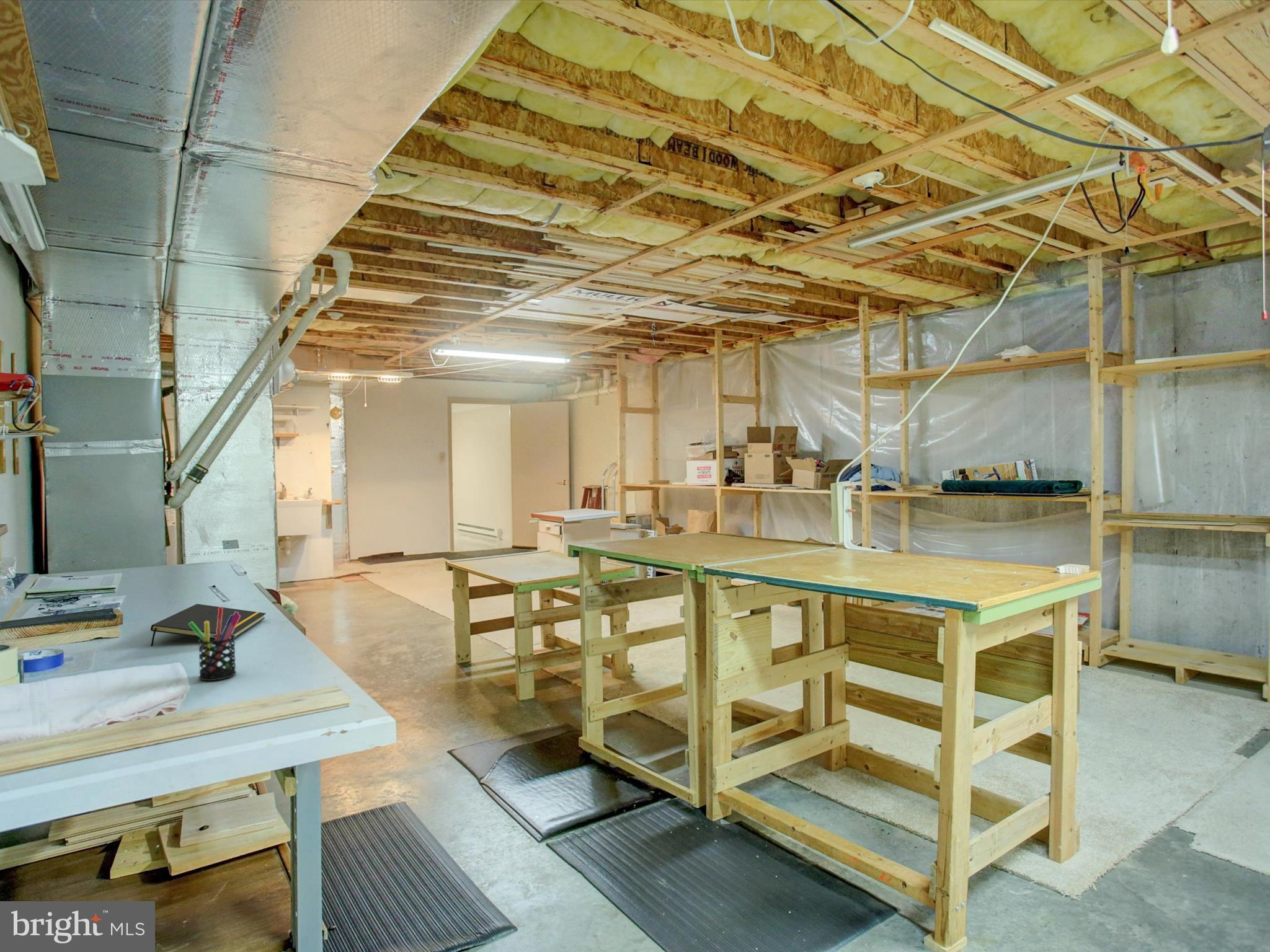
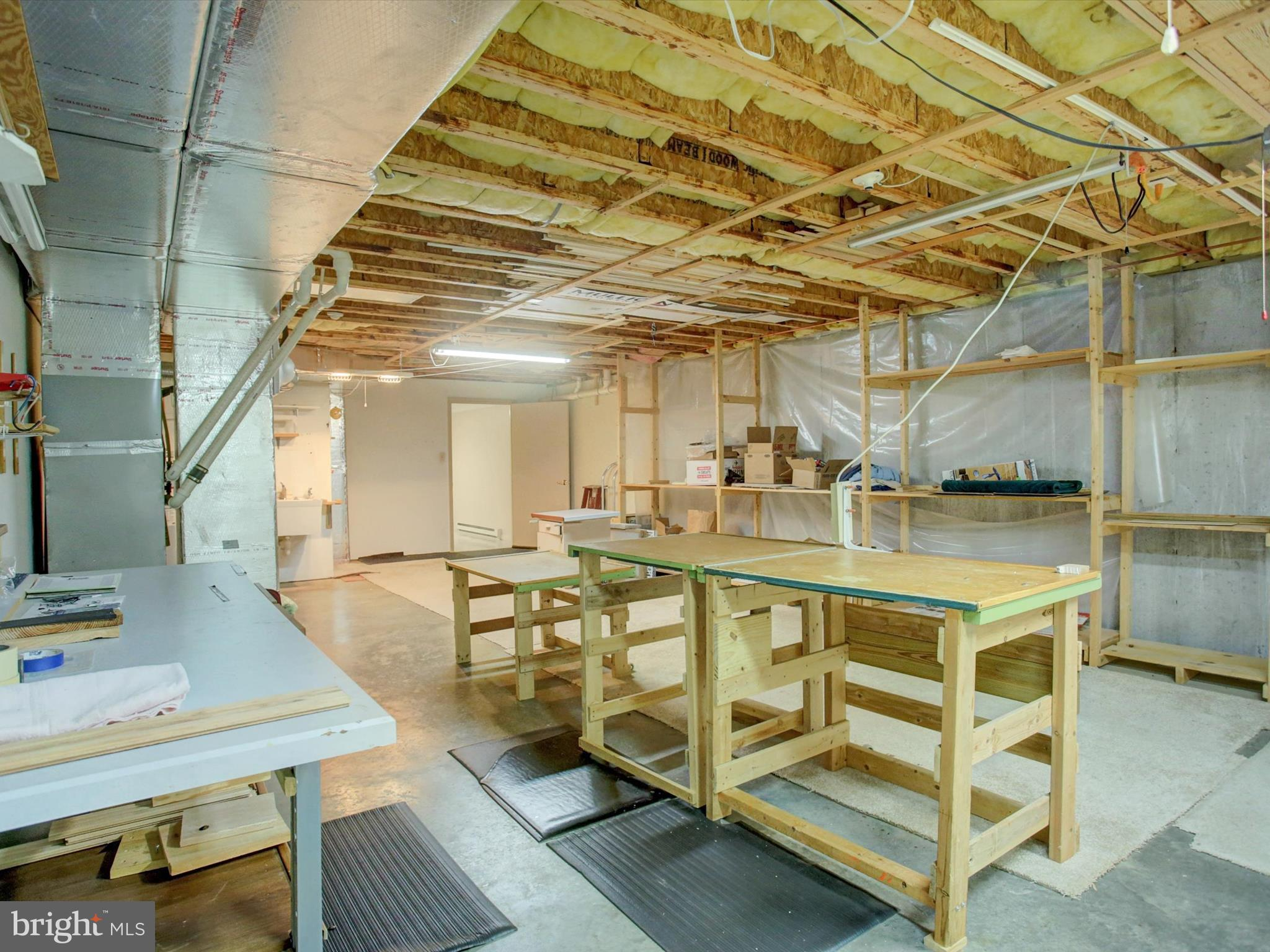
- notepad (213, 621)
- pen holder (213, 643)
